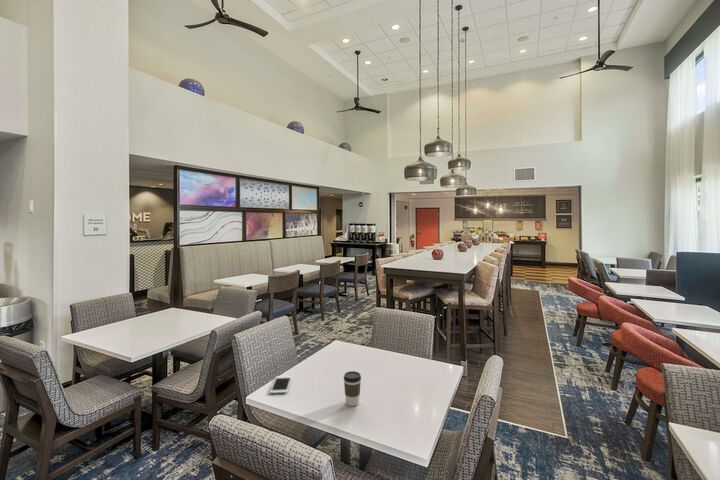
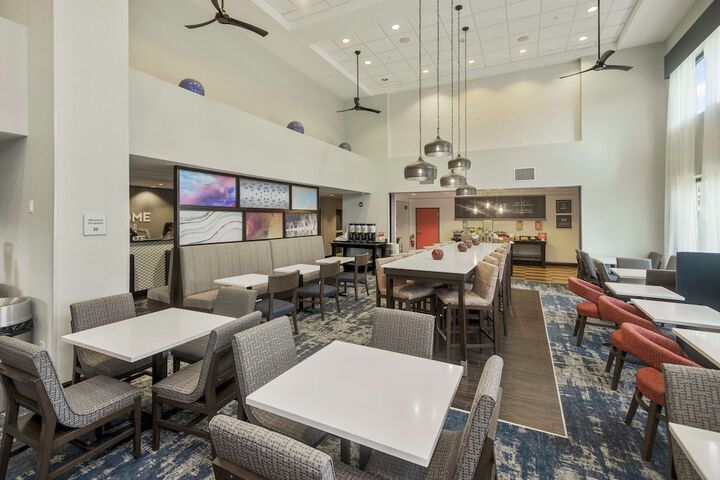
- cell phone (281, 384)
- coffee cup (352, 388)
